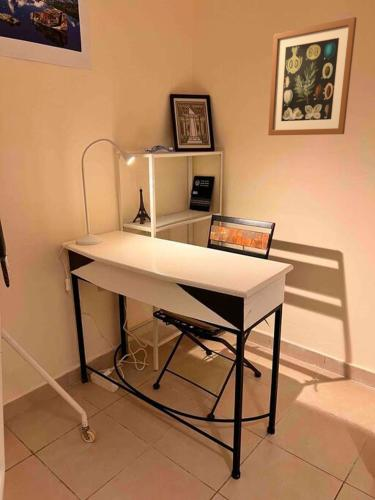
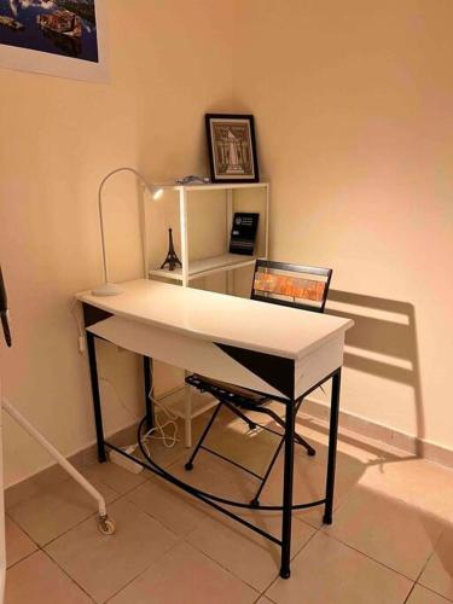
- wall art (307, 82)
